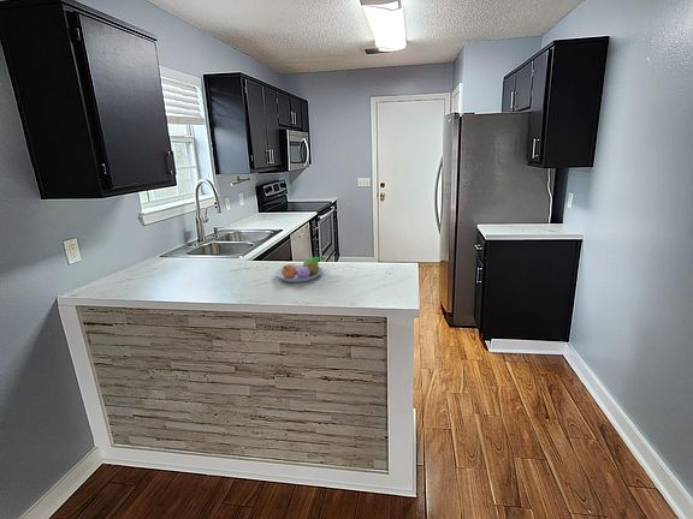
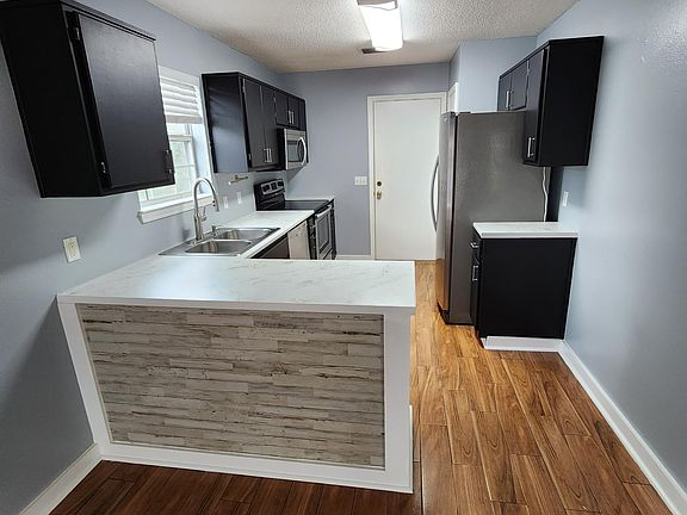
- fruit bowl (300, 266)
